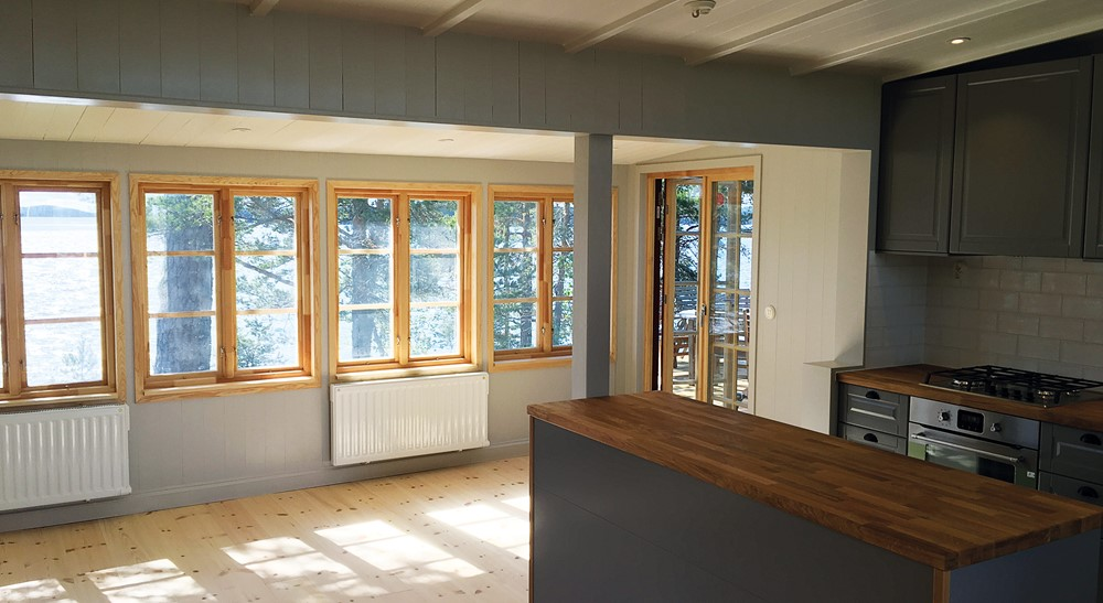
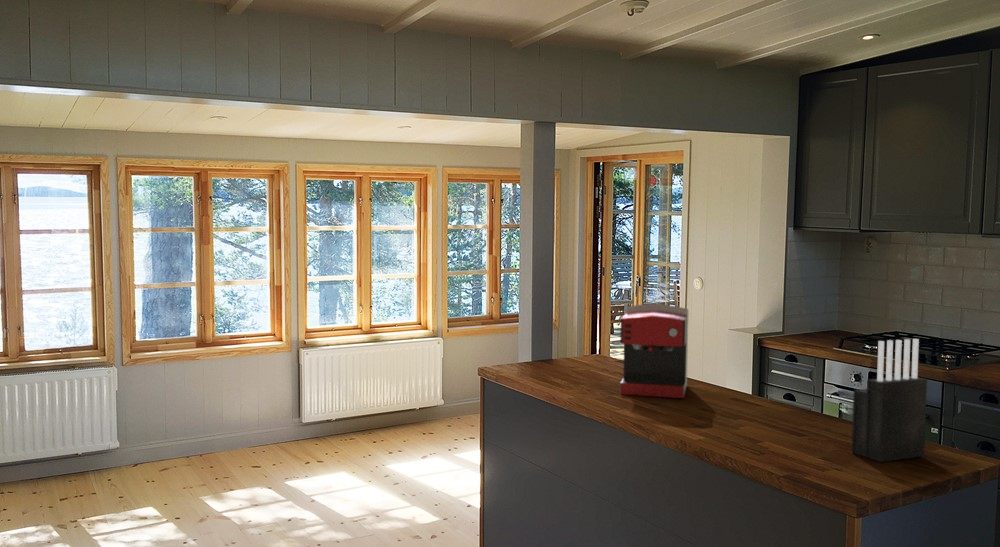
+ coffee maker (654, 348)
+ knife block (886, 396)
